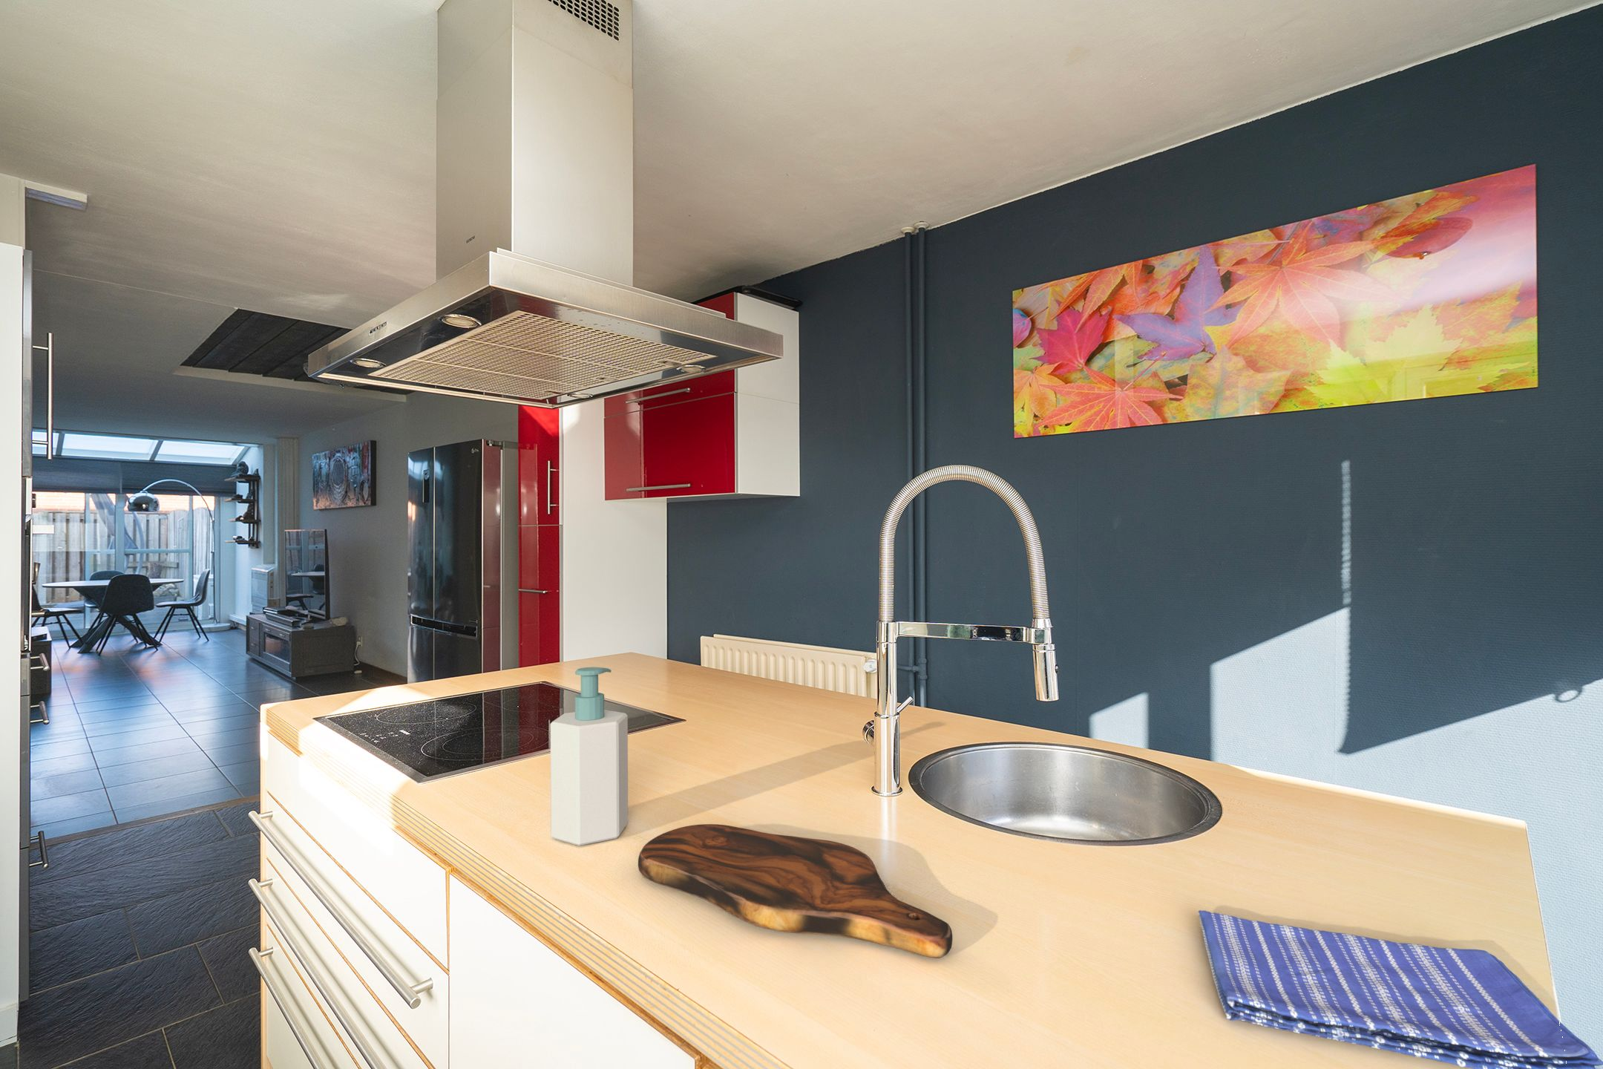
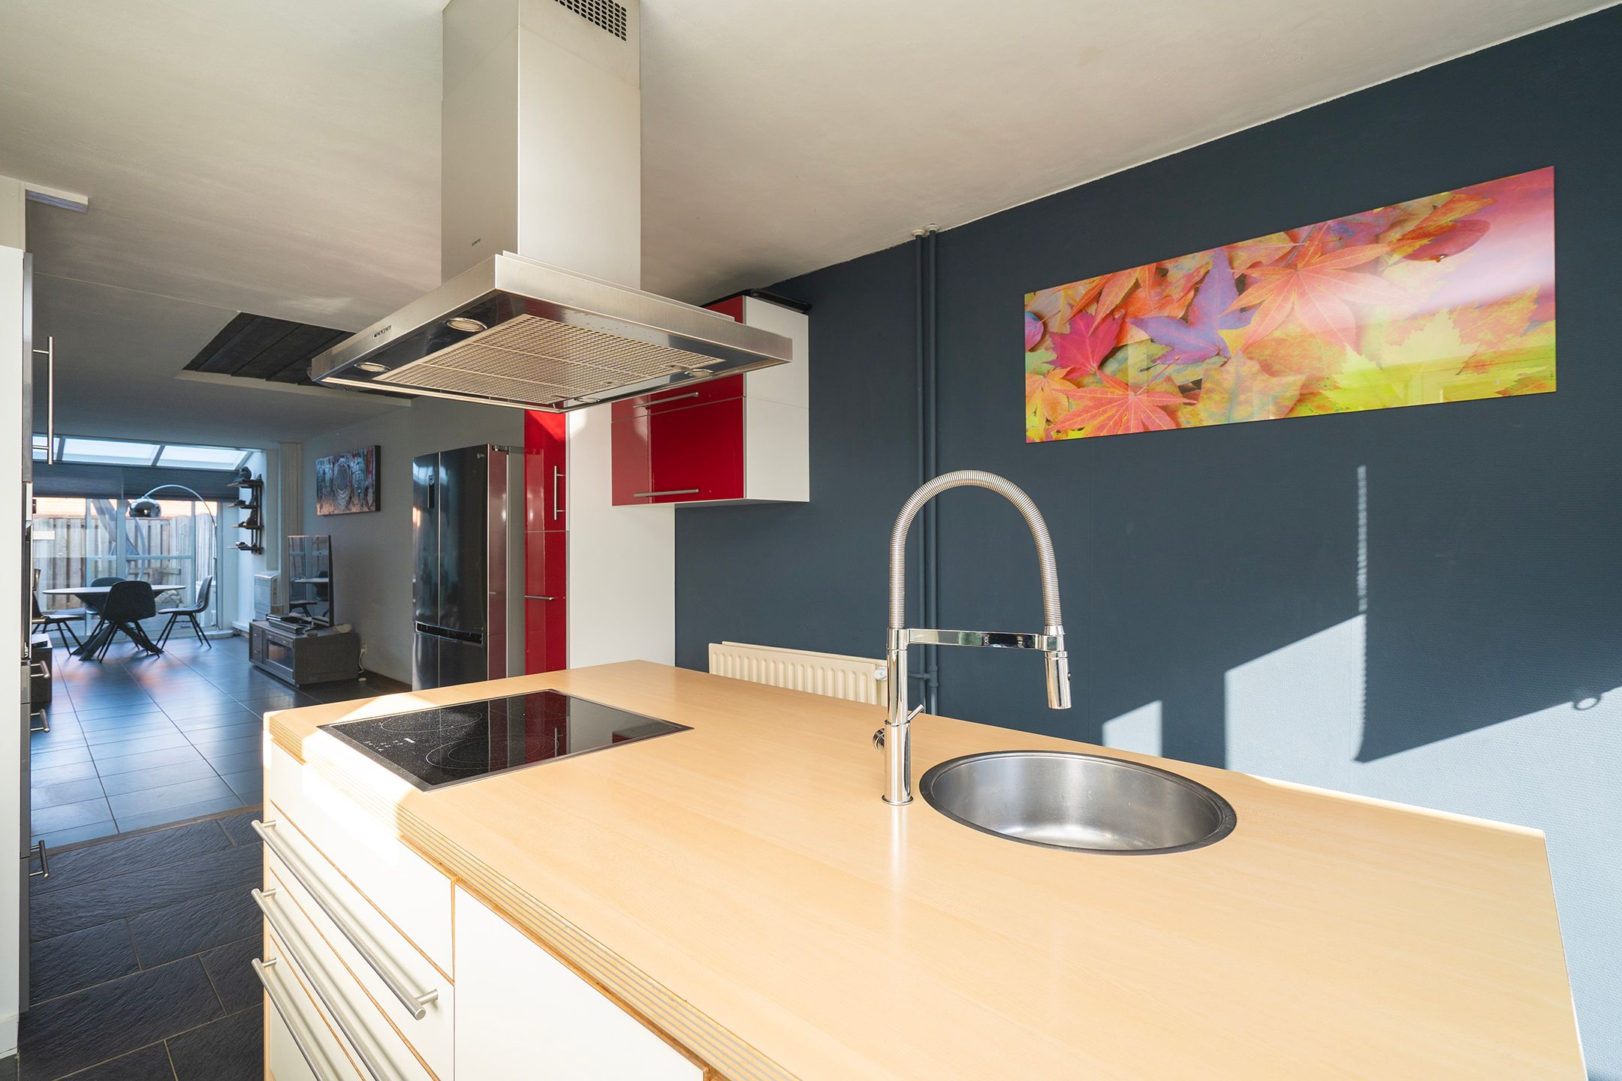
- cutting board (792, 879)
- soap bottle (589, 749)
- dish towel (1367, 980)
